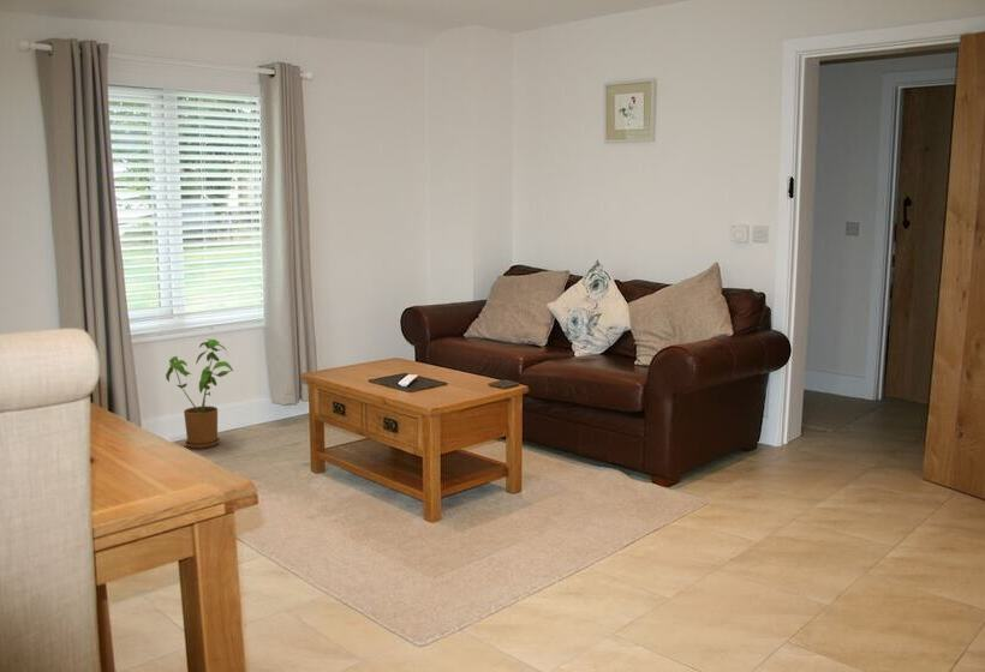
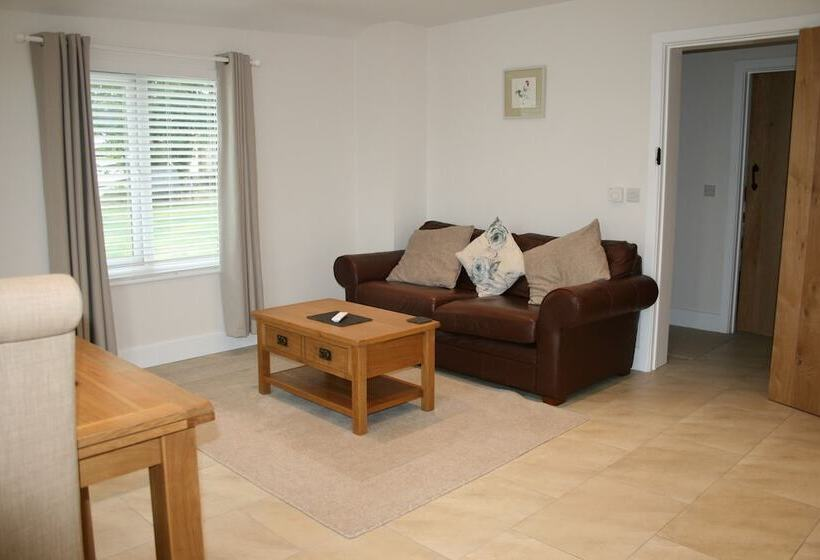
- house plant (204, 392)
